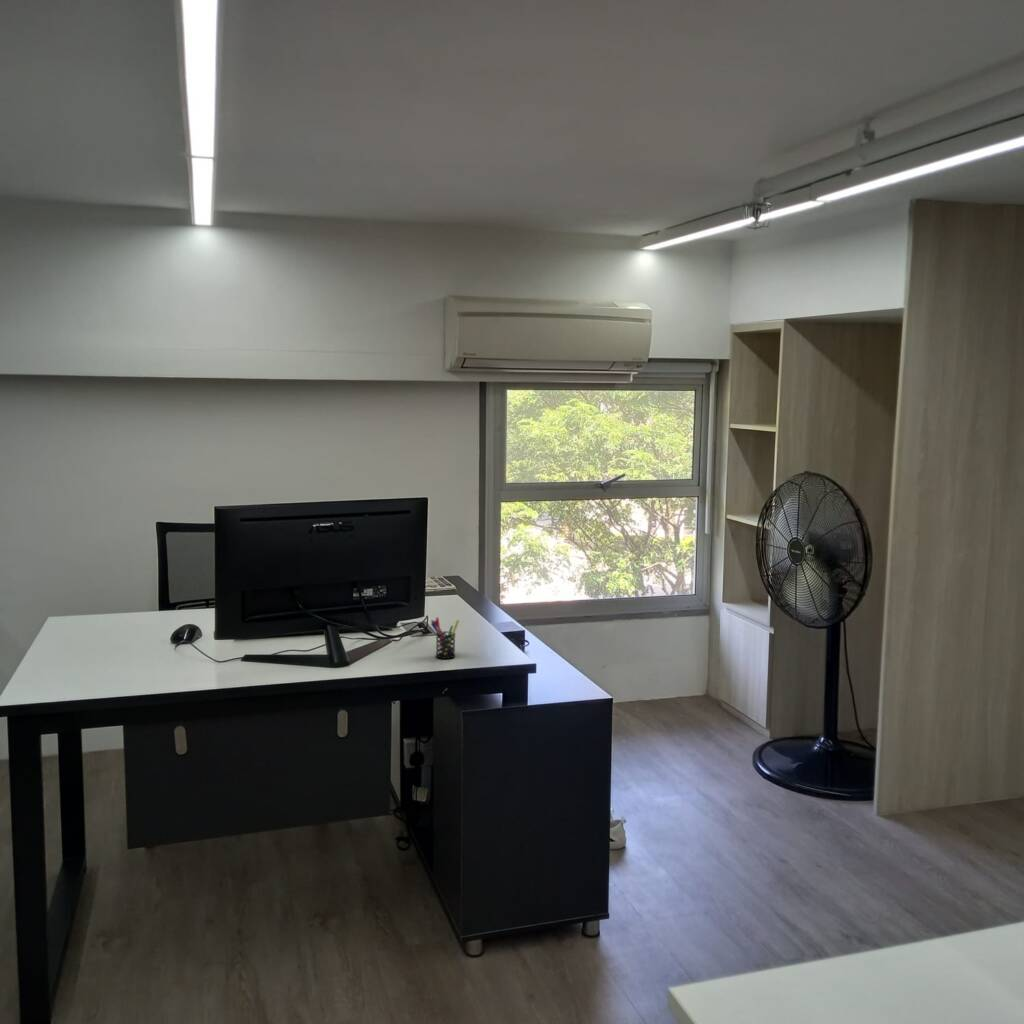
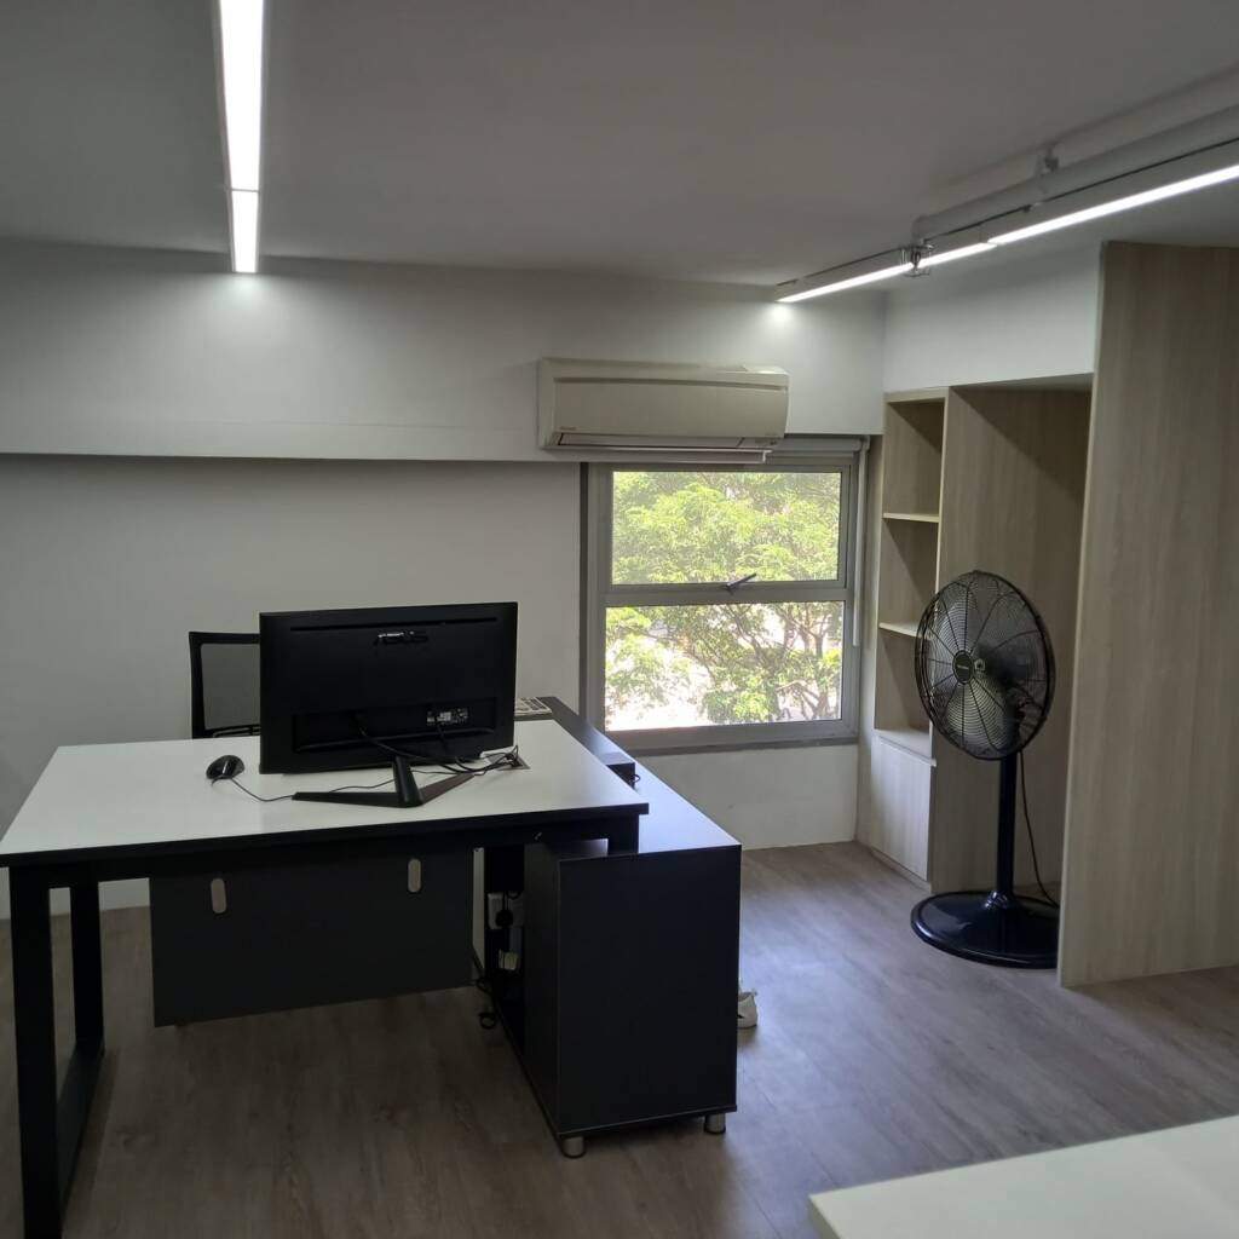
- pen holder (445, 637)
